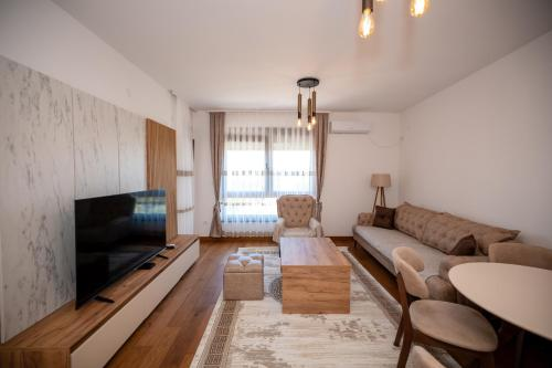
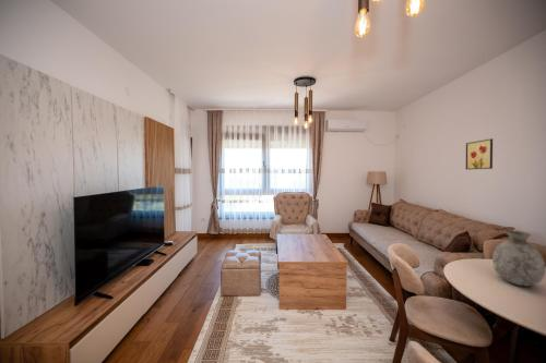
+ vase (517, 257)
+ wall art (478, 155)
